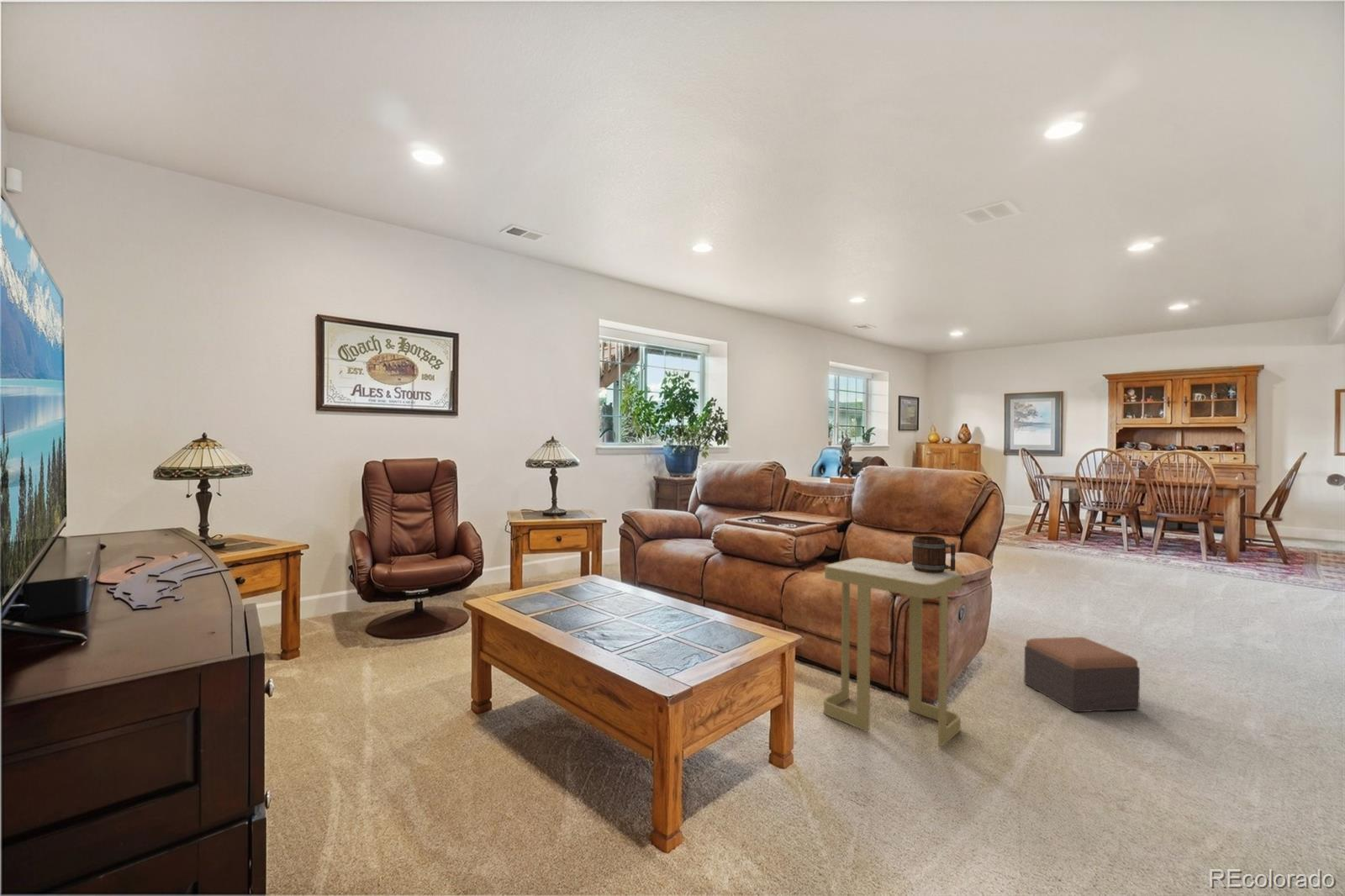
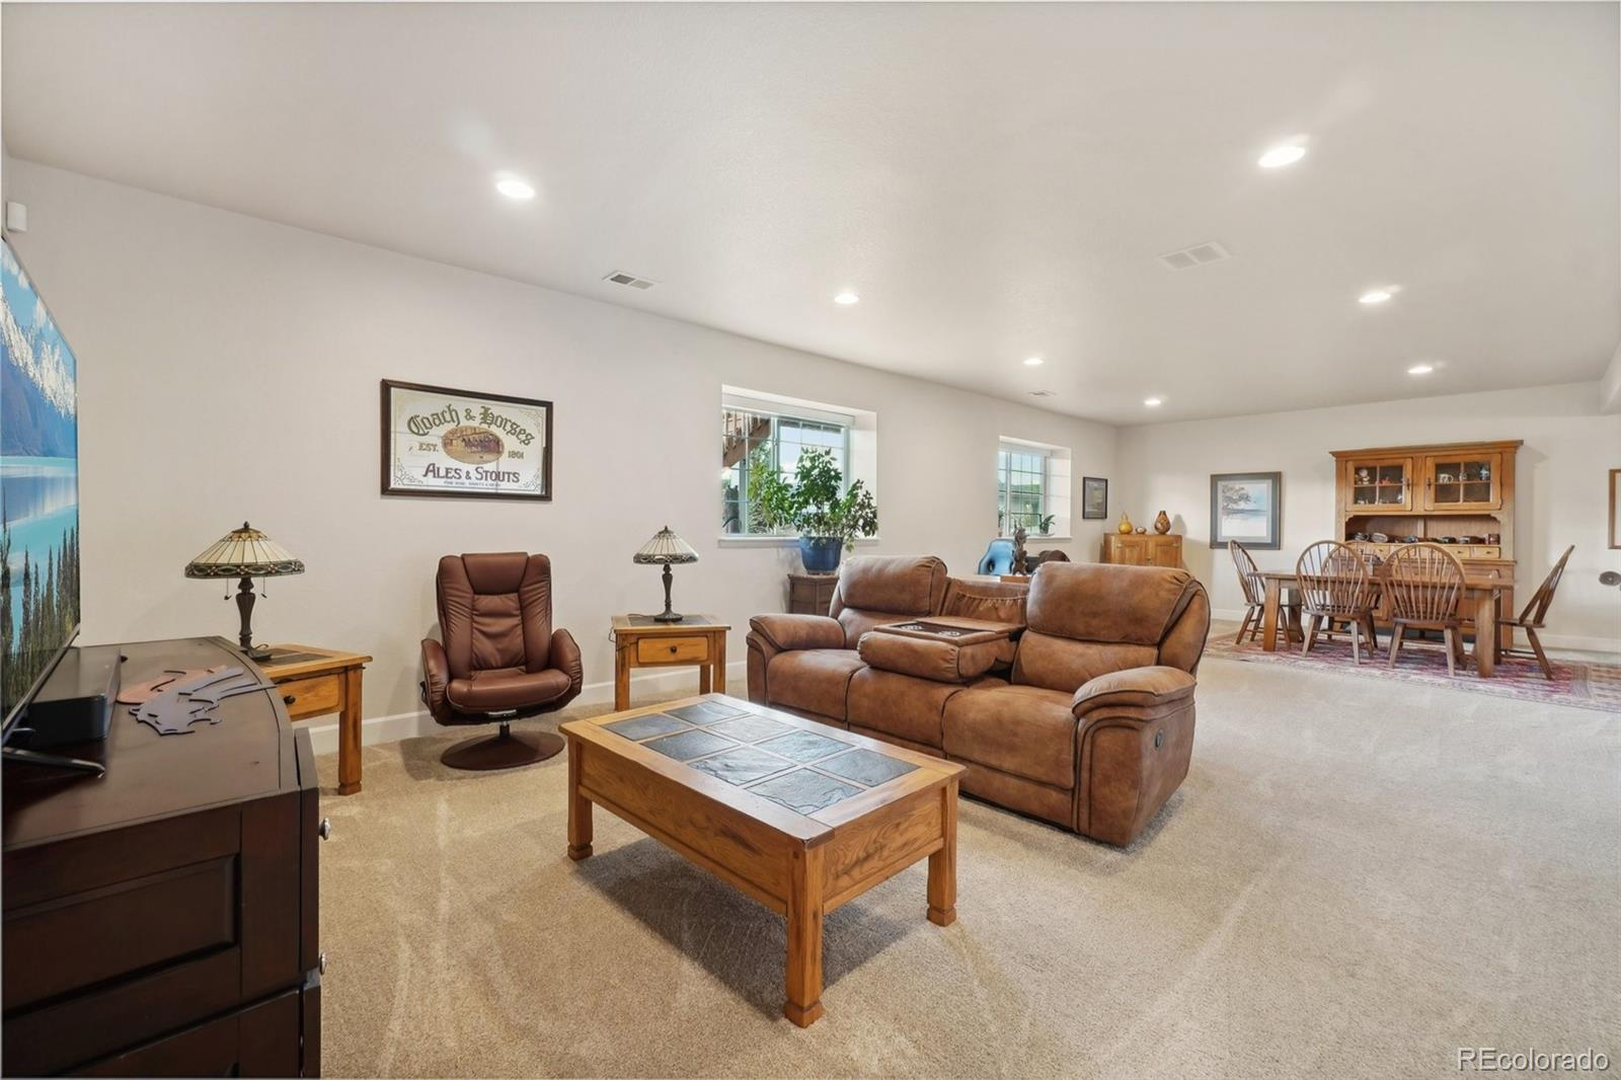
- side table (909, 646)
- mug (933, 554)
- footstool (1079, 671)
